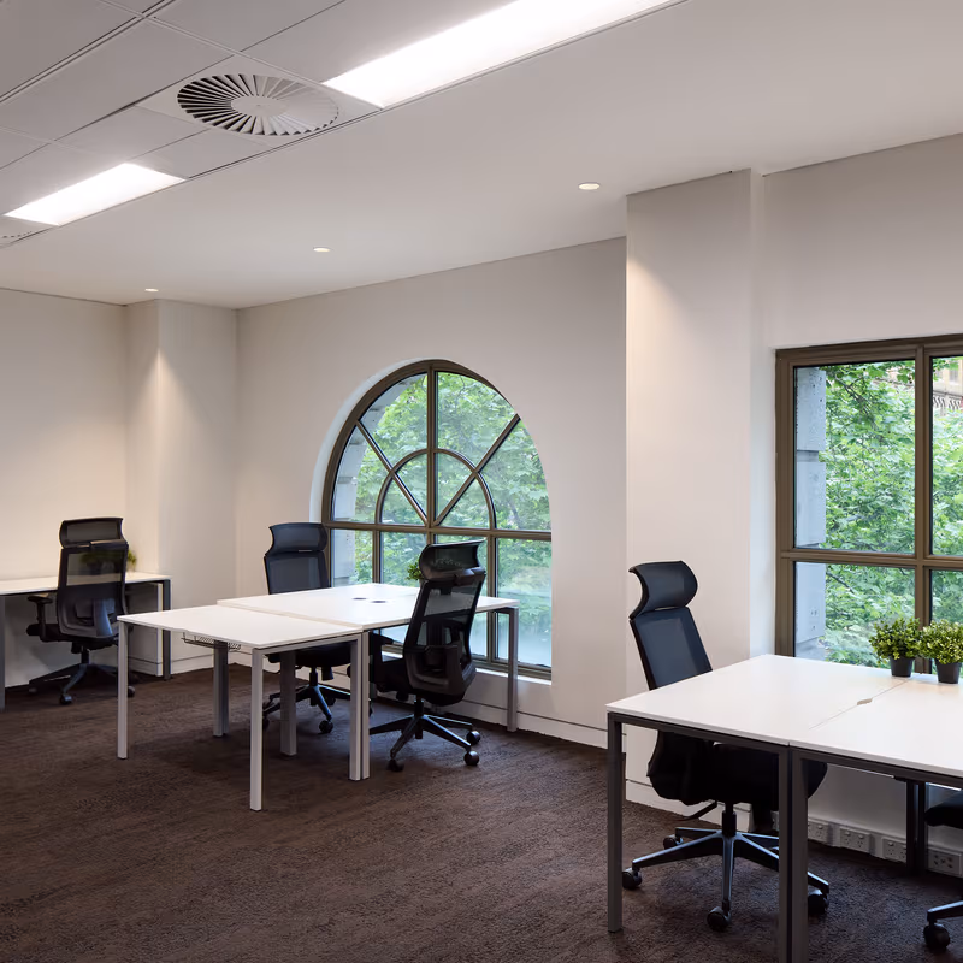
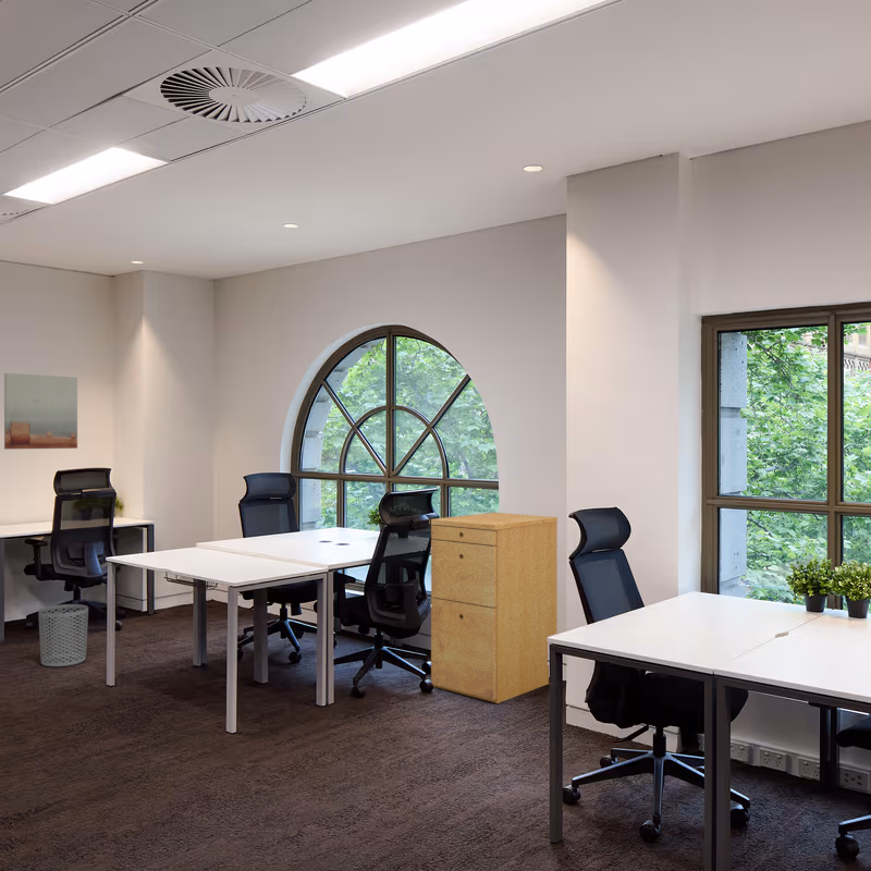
+ waste bin (63, 635)
+ wall art (41, 412)
+ filing cabinet (494, 601)
